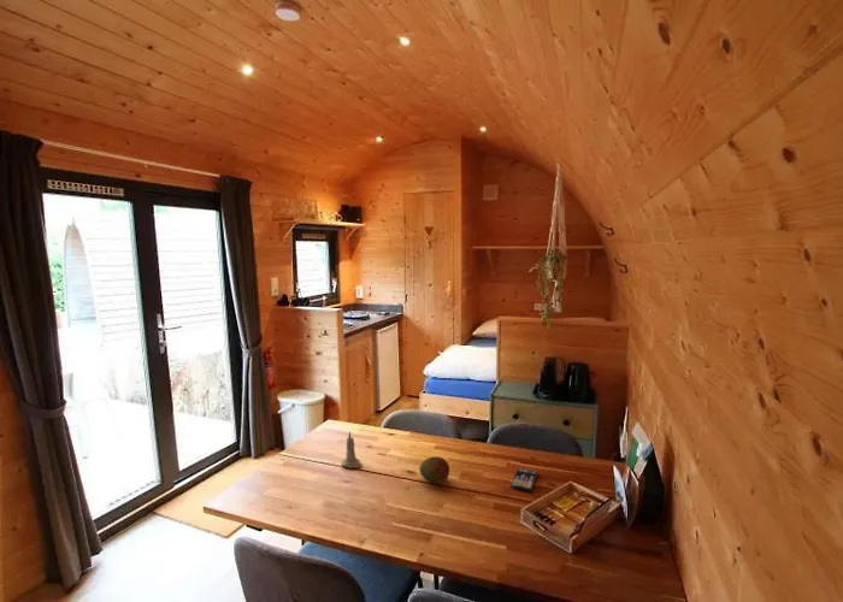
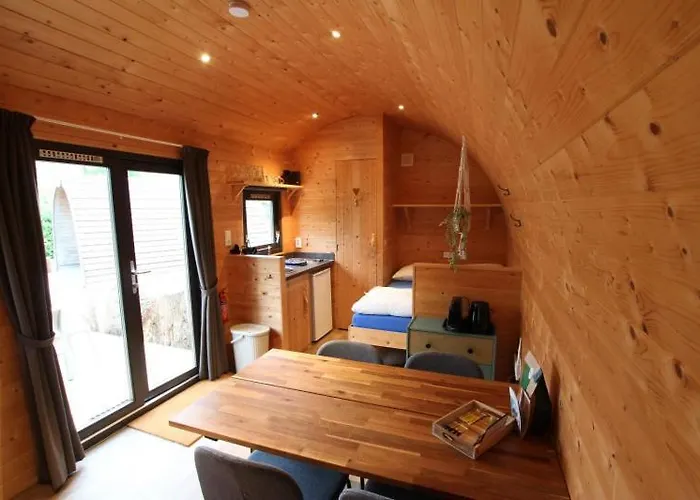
- candle (350, 448)
- smartphone (524, 478)
- fruit (434, 470)
